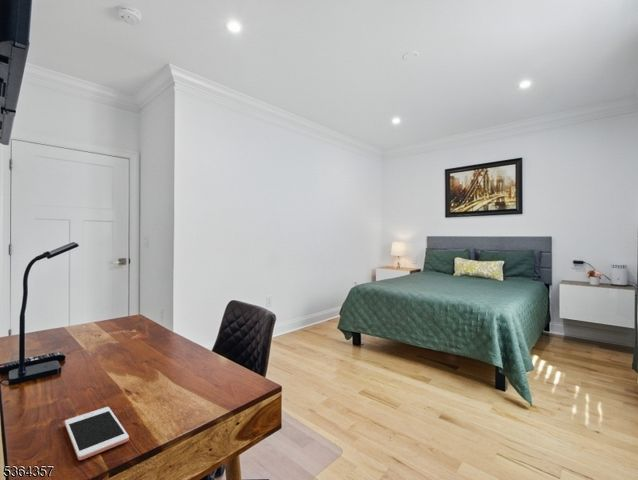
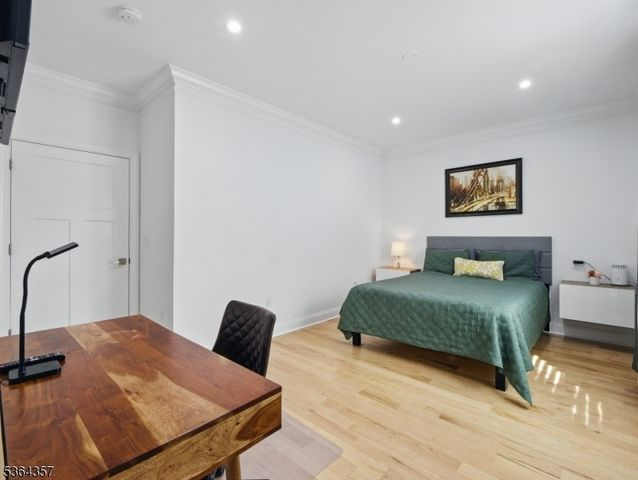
- cell phone (95, 430)
